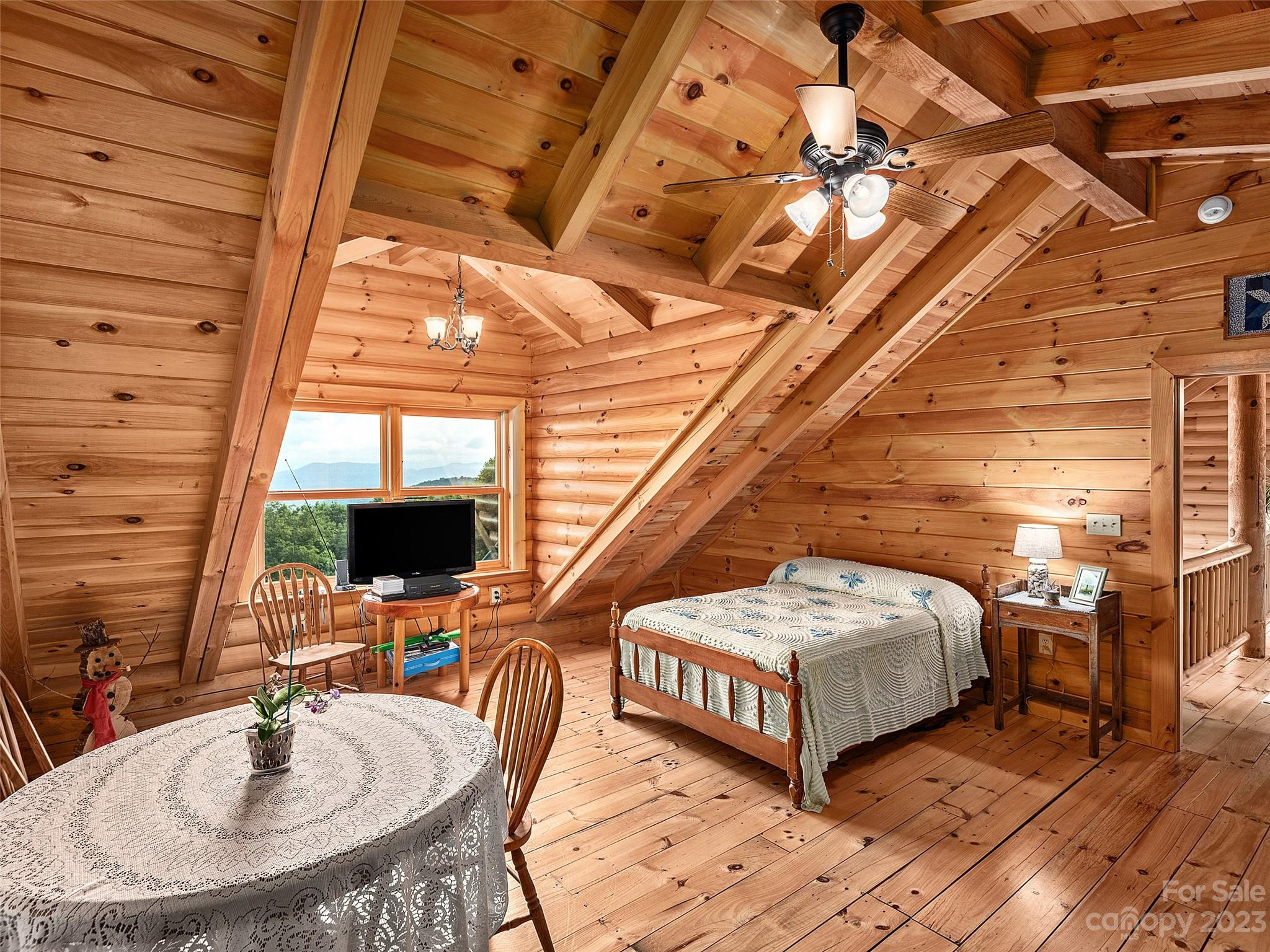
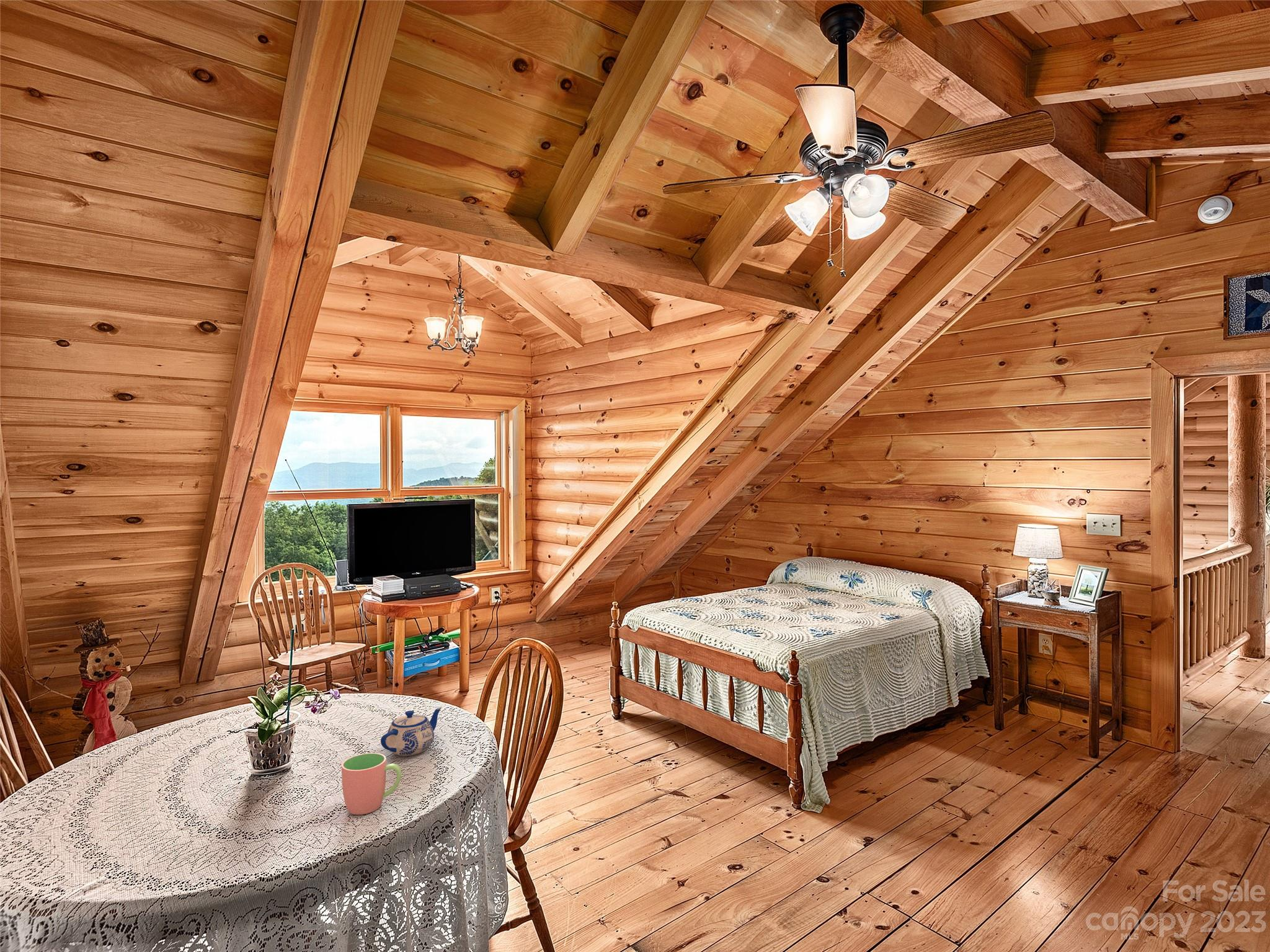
+ cup (371, 783)
+ teapot (413, 729)
